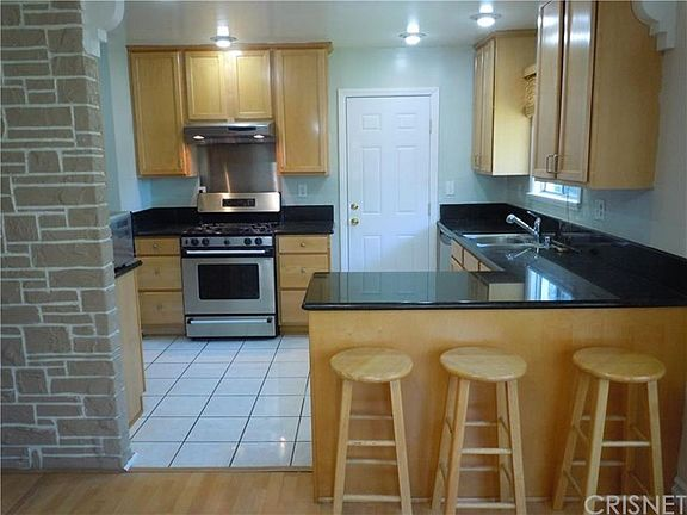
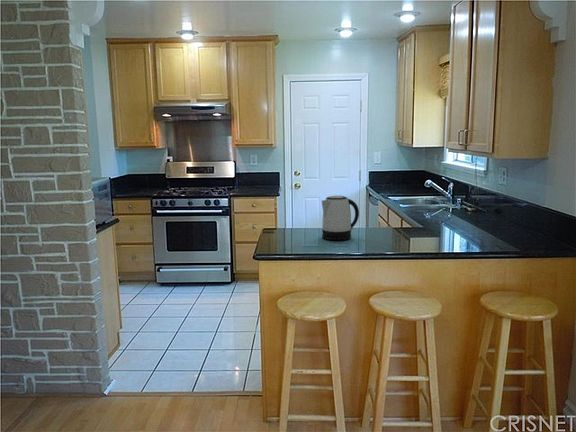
+ kettle (340, 216)
